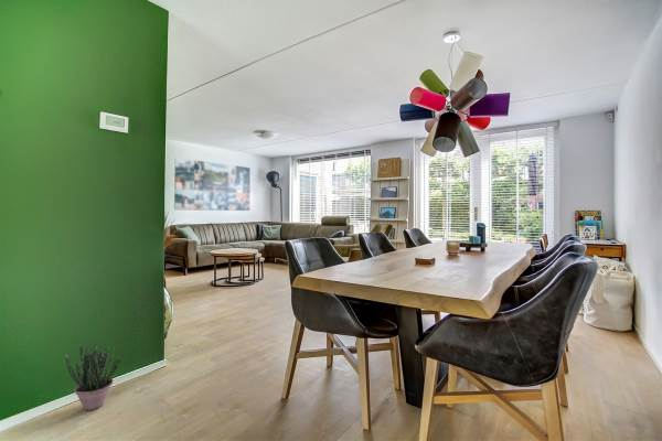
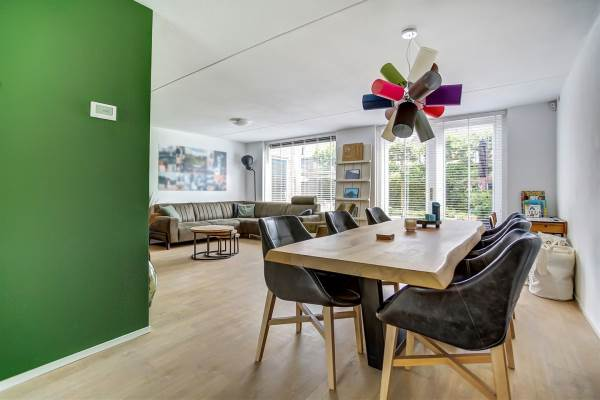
- potted plant (93, 375)
